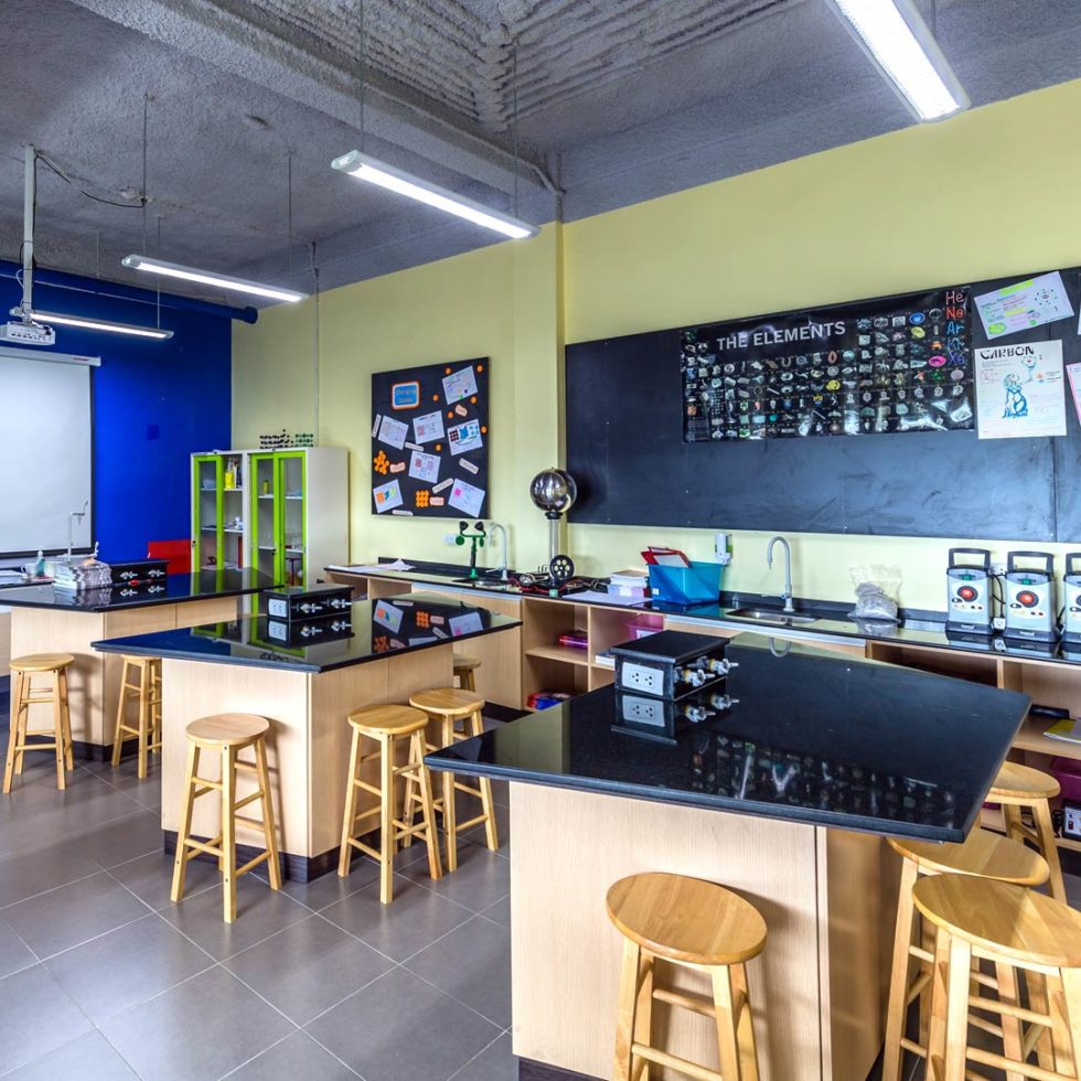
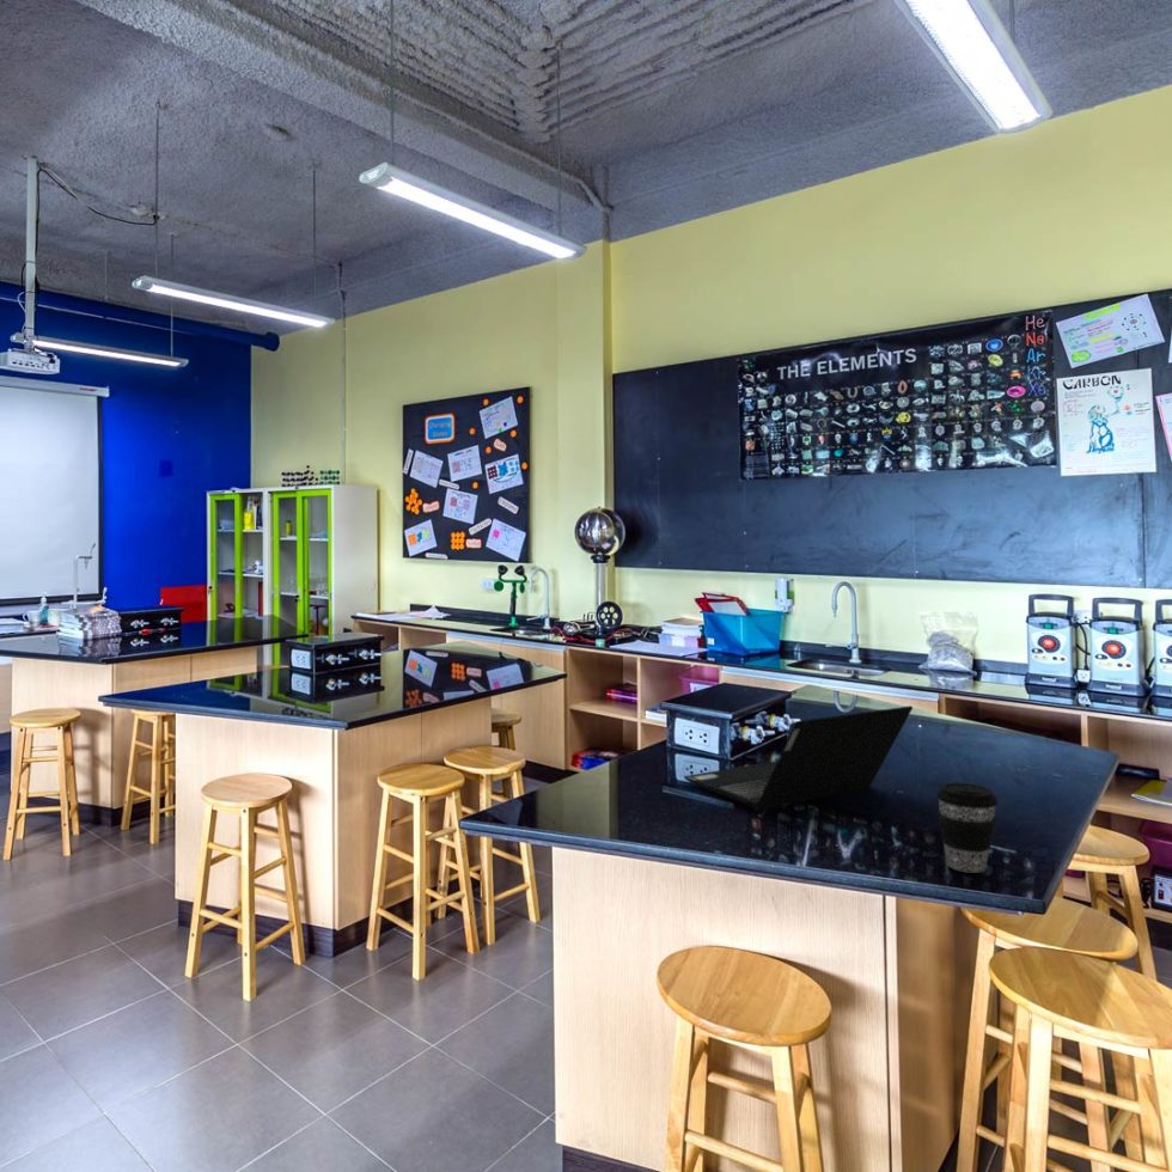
+ laptop computer (793, 745)
+ coffee cup (965, 826)
